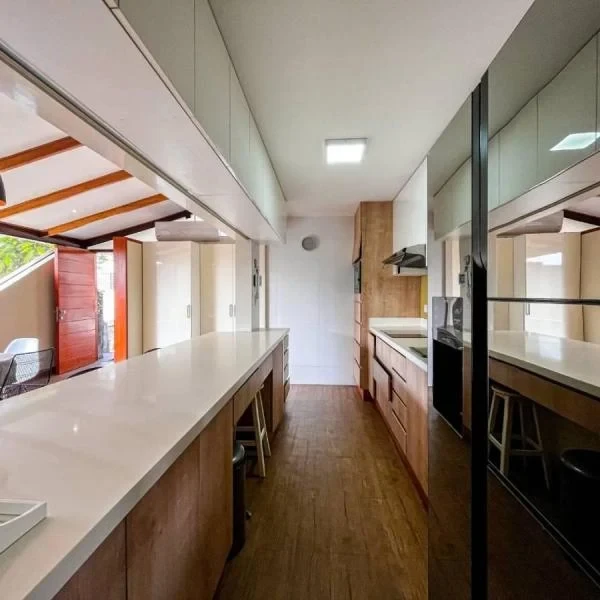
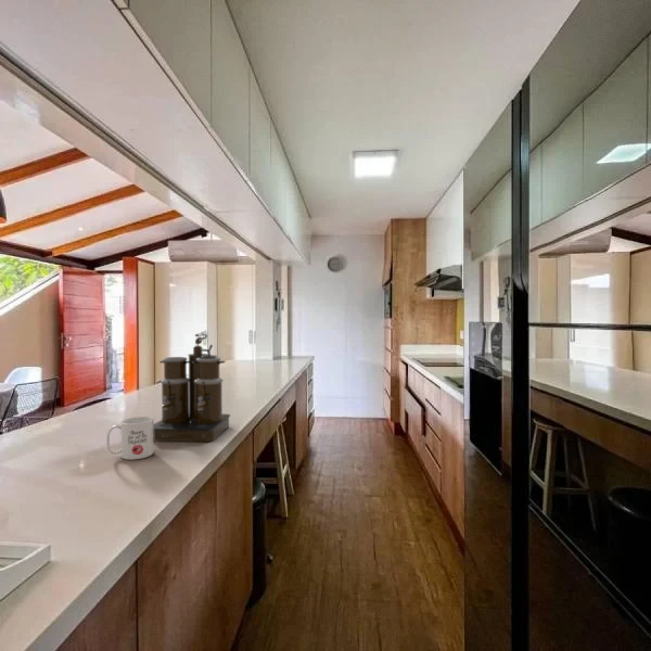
+ mug (130, 437)
+ coffee maker (191, 382)
